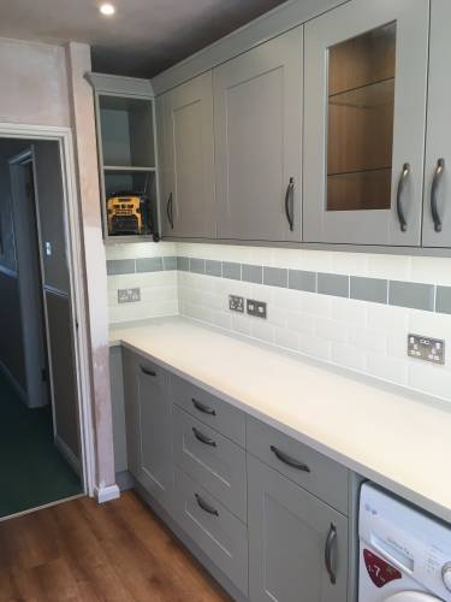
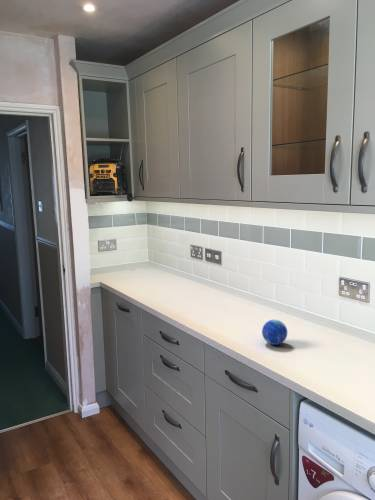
+ decorative orb (274, 332)
